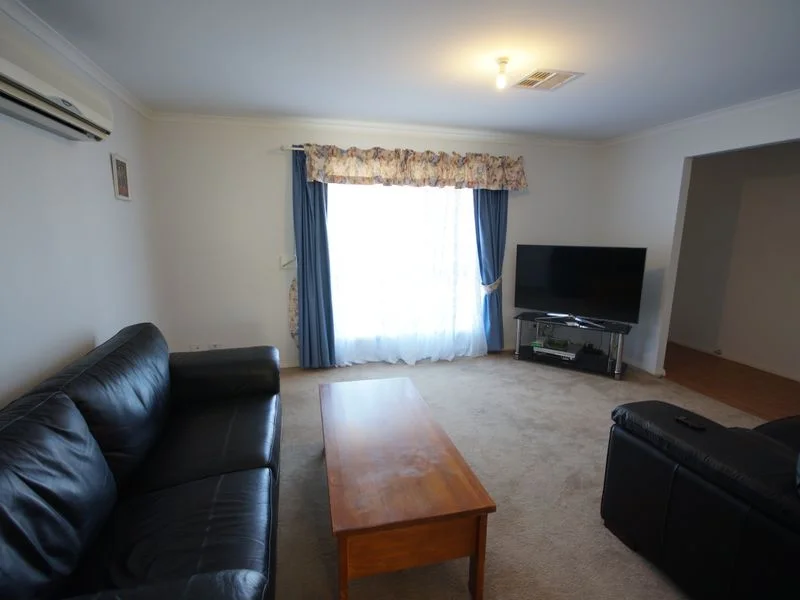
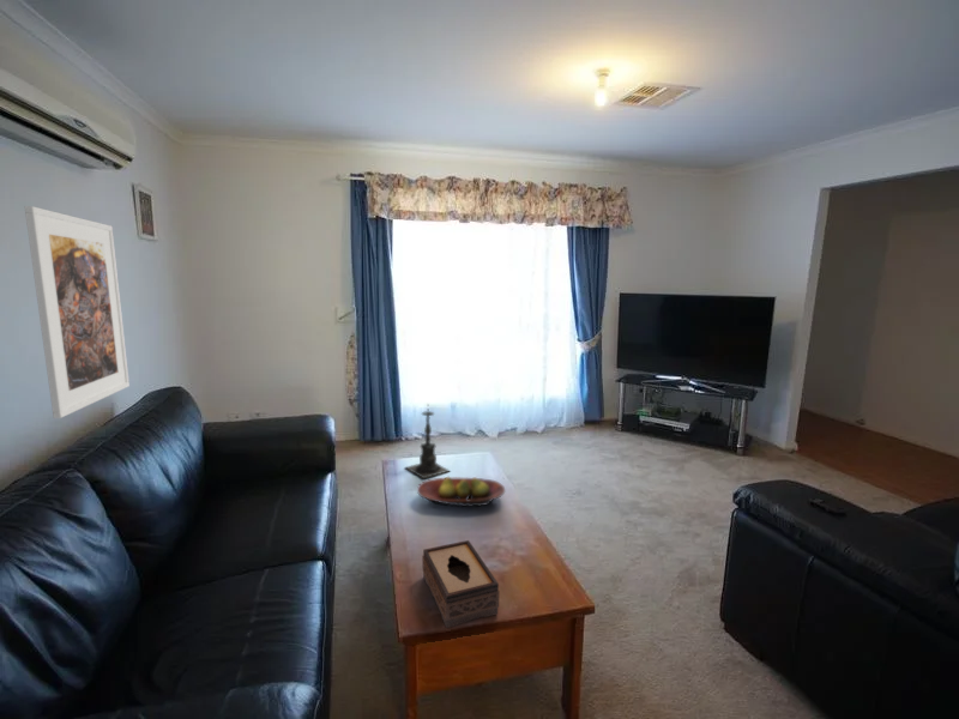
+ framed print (85, 312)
+ candle holder (427, 436)
+ fruit bowl (460, 489)
+ tissue box (458, 580)
